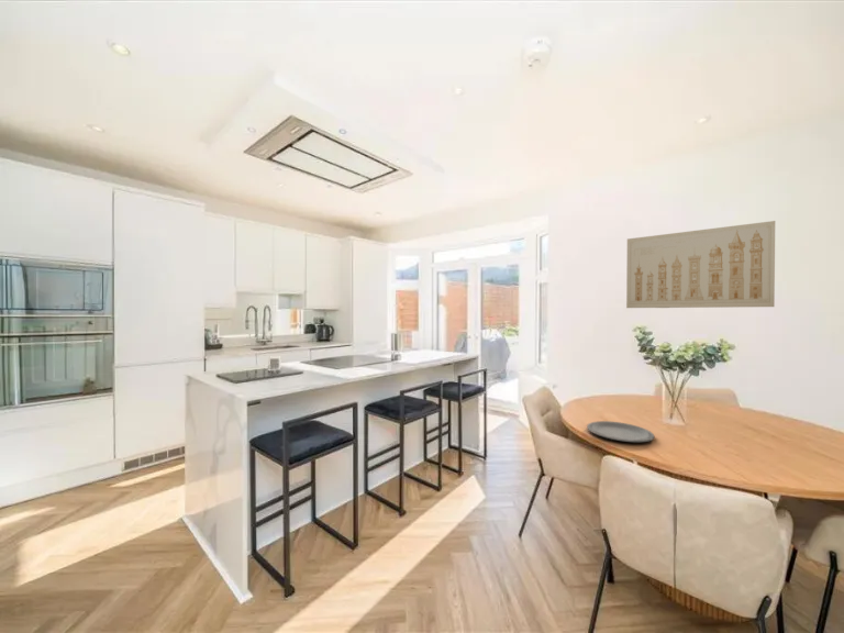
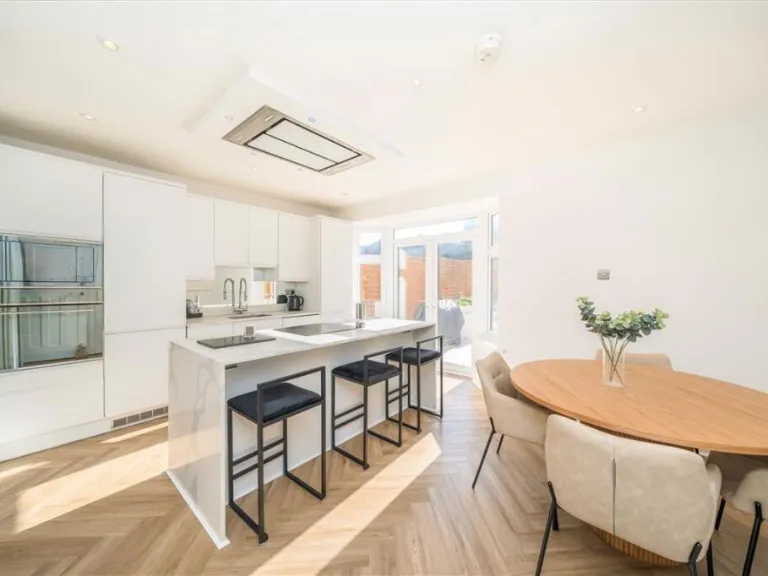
- wall art (692, 269)
- plate (619, 432)
